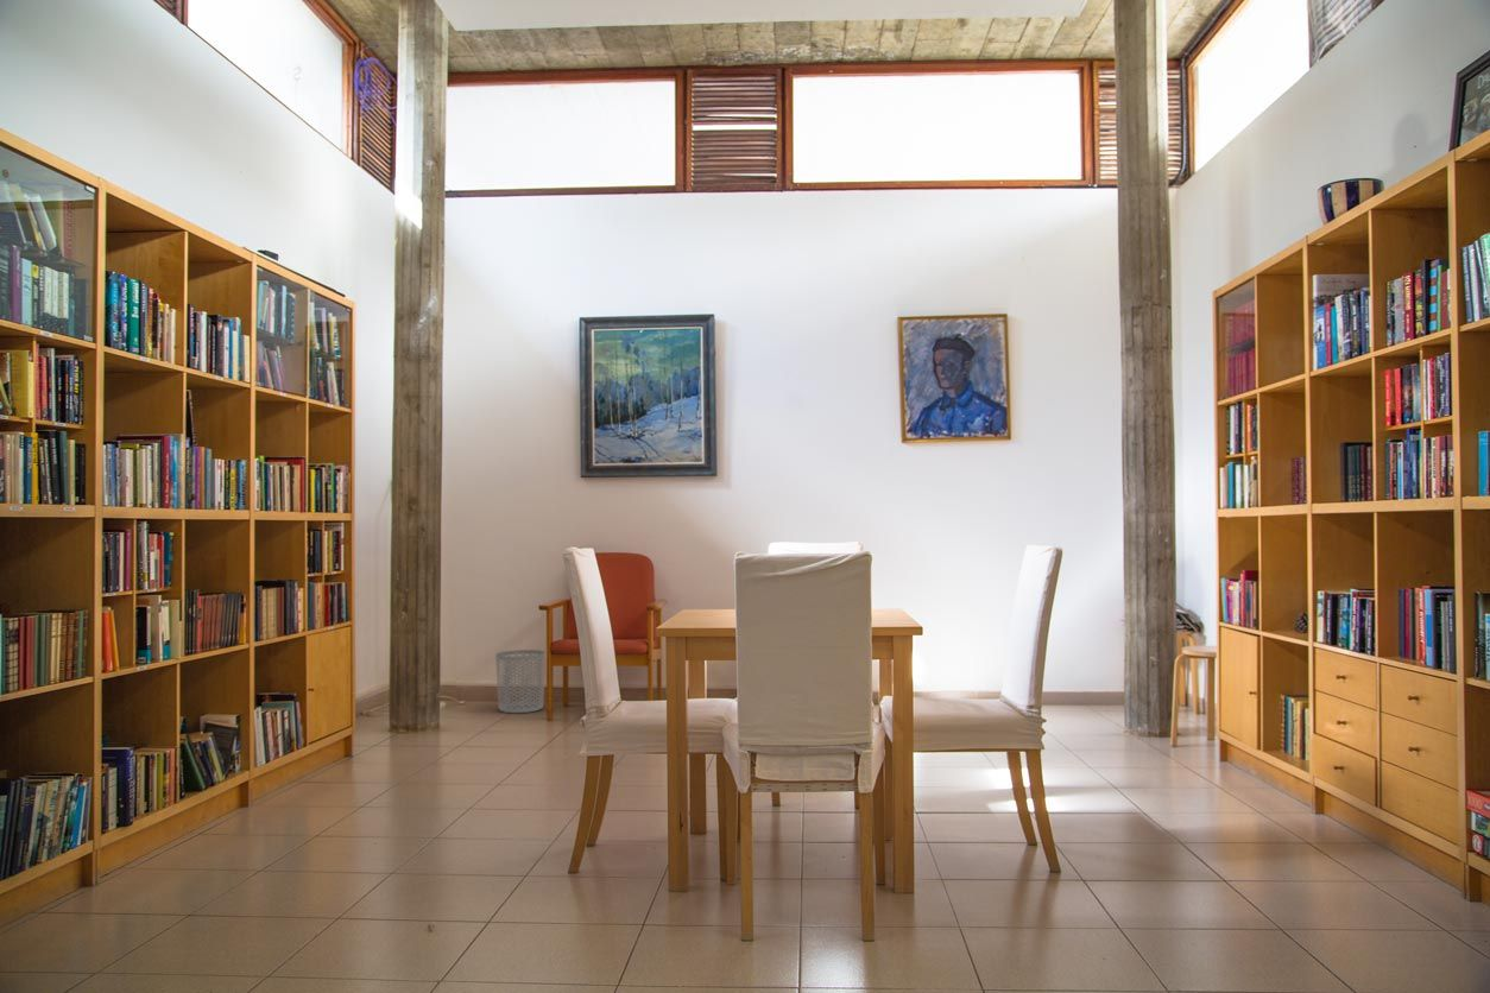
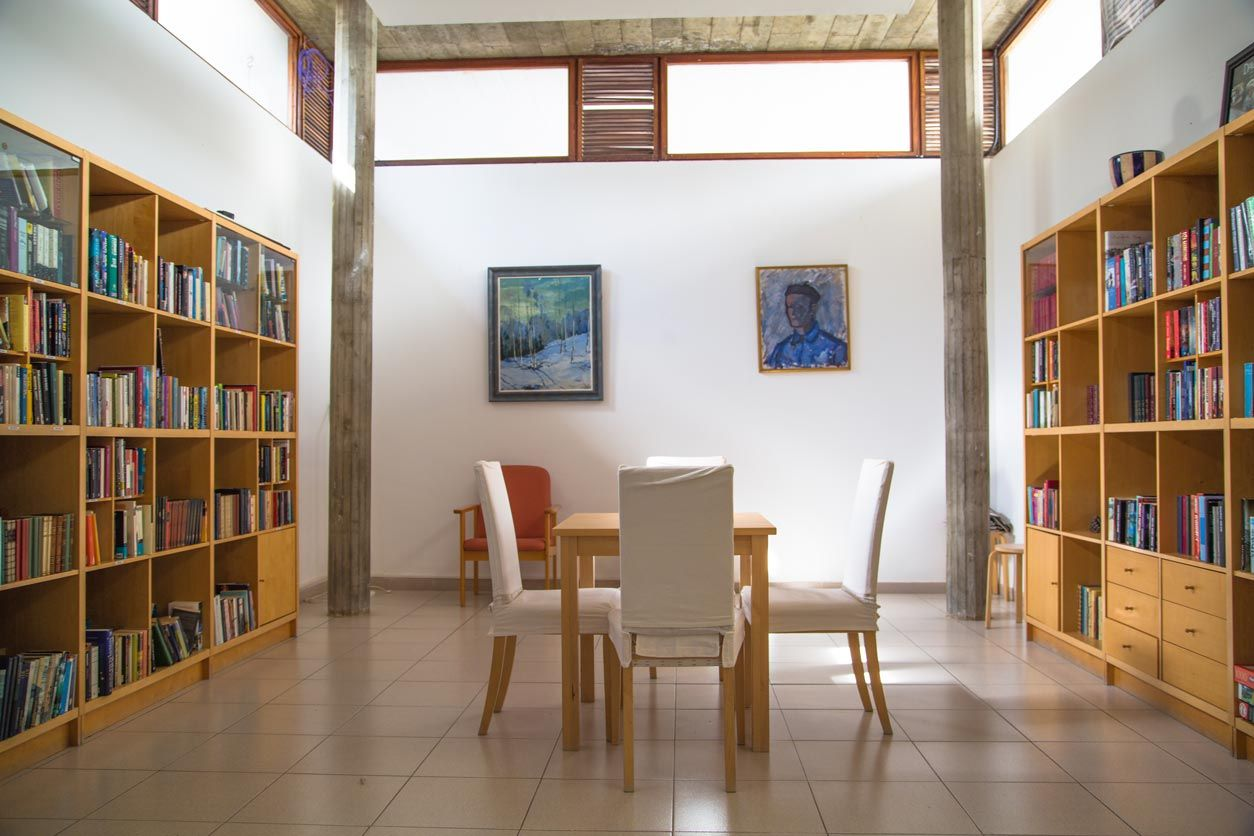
- waste bin (520, 679)
